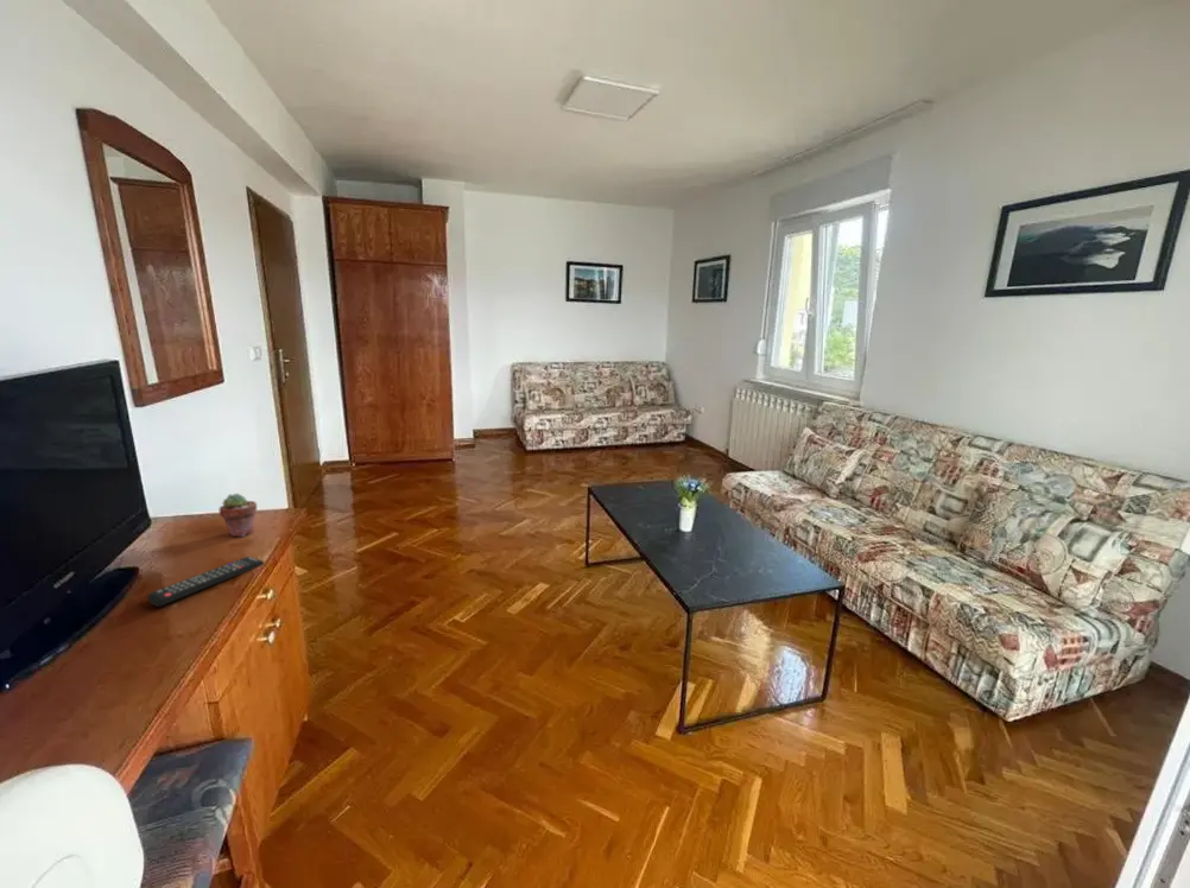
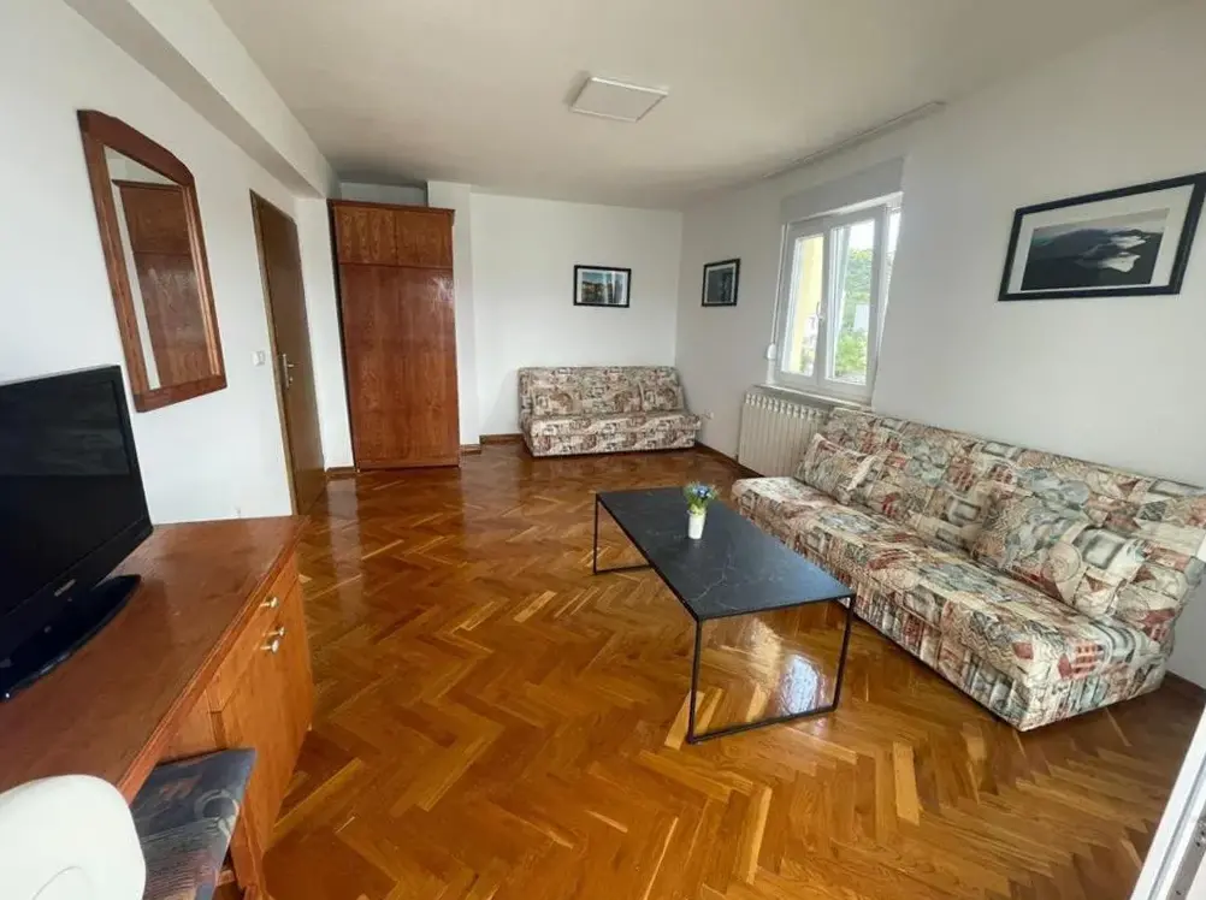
- remote control (209, 579)
- potted succulent (239, 513)
